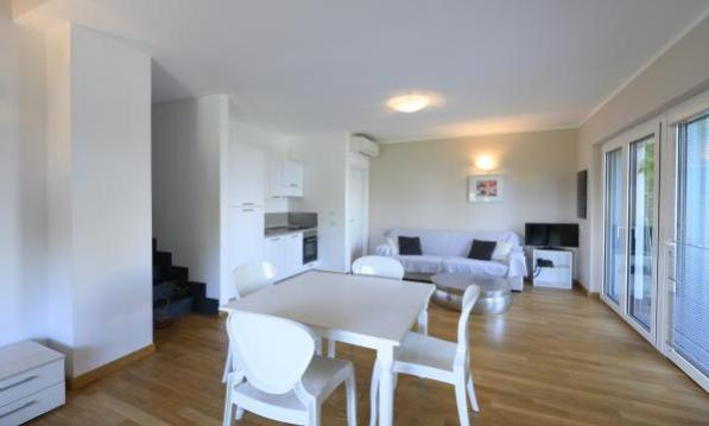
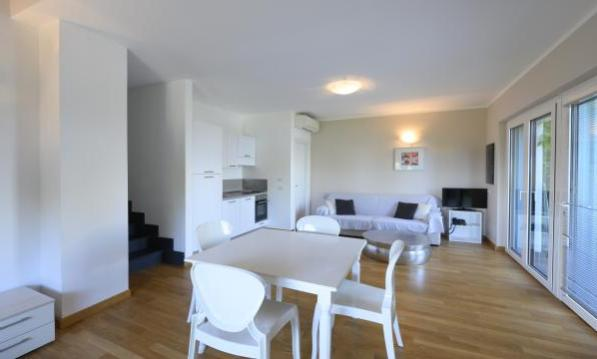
- potted plant (167, 303)
